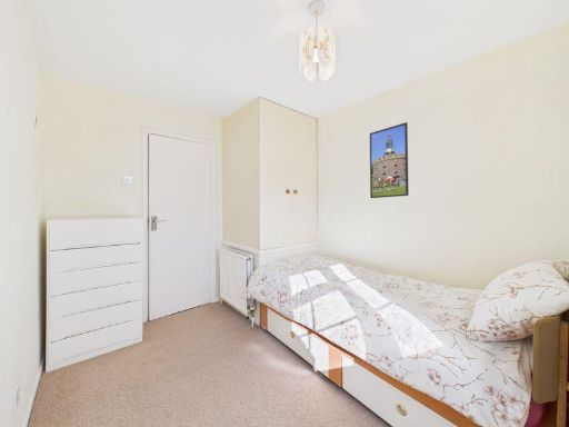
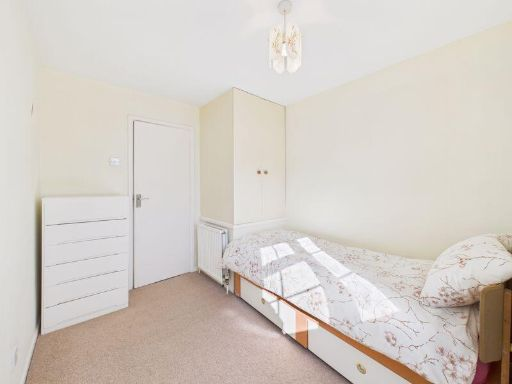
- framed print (388, 162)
